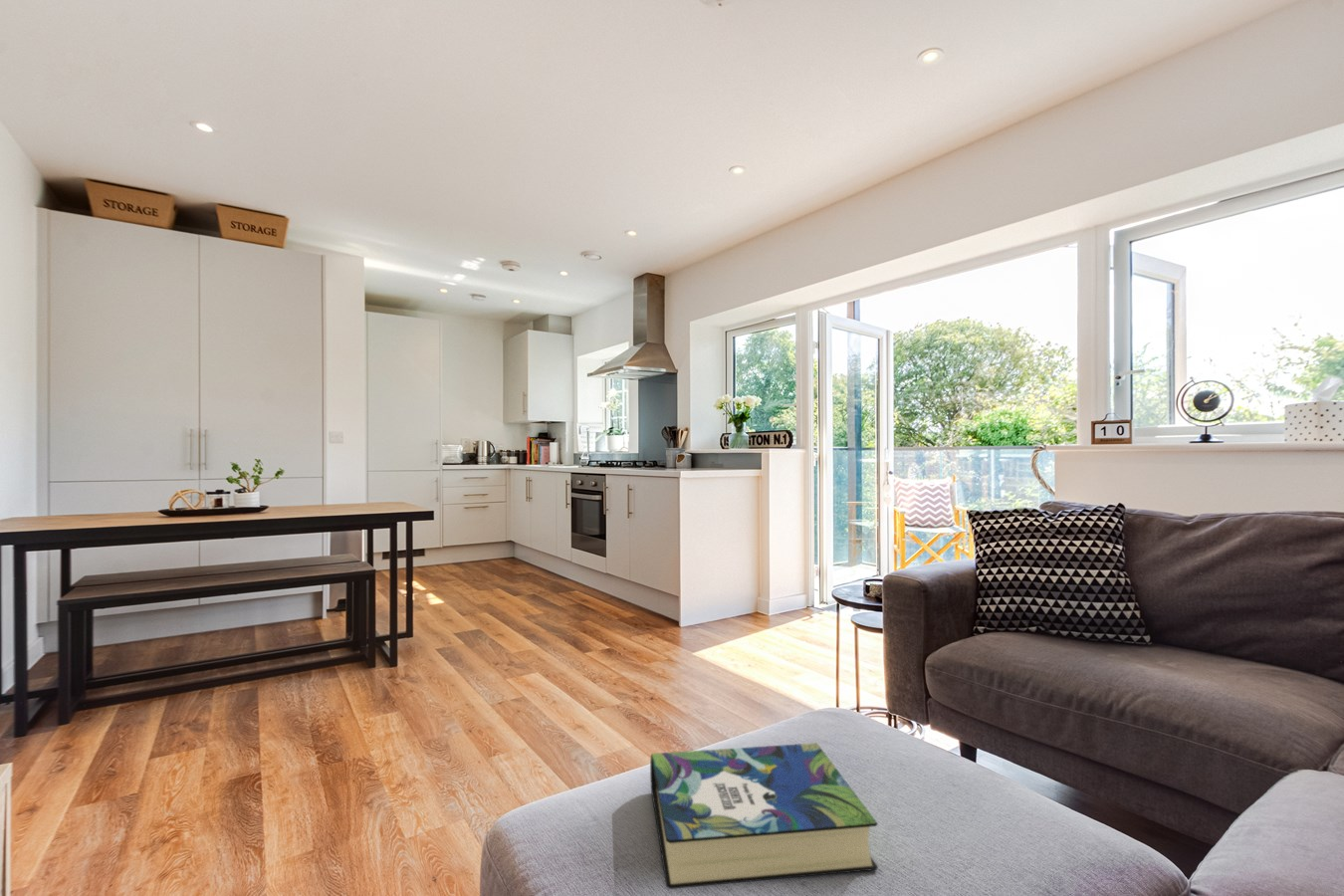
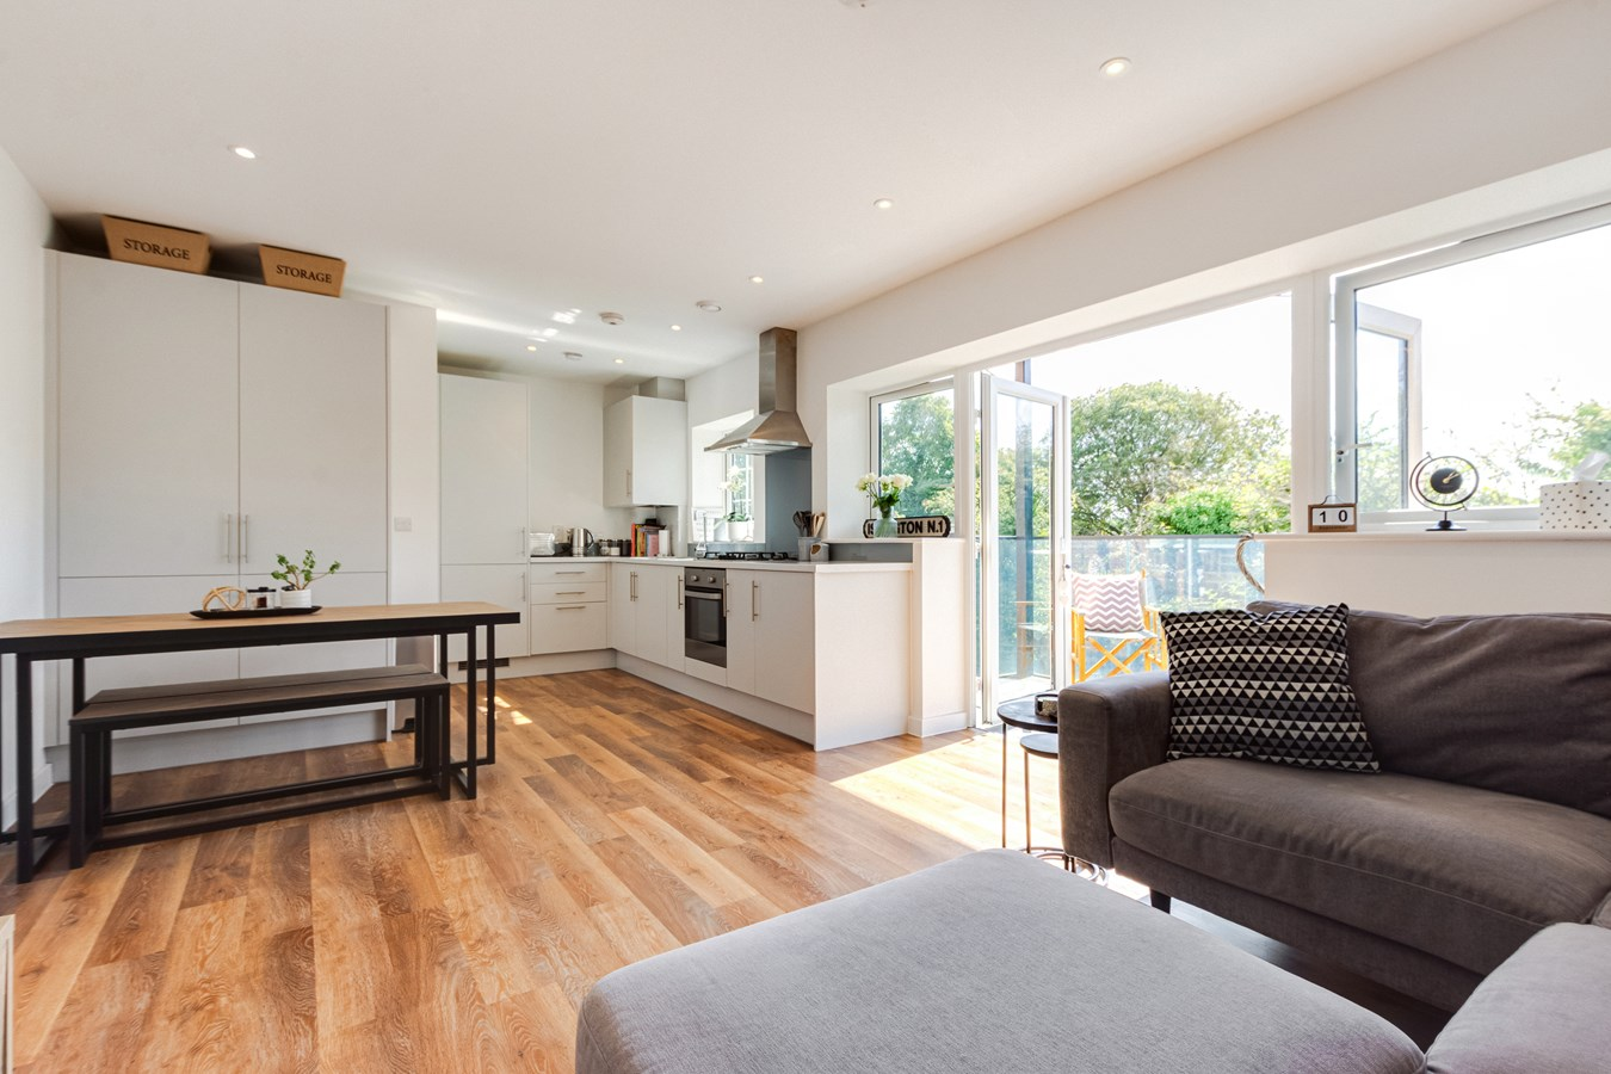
- book (752, 803)
